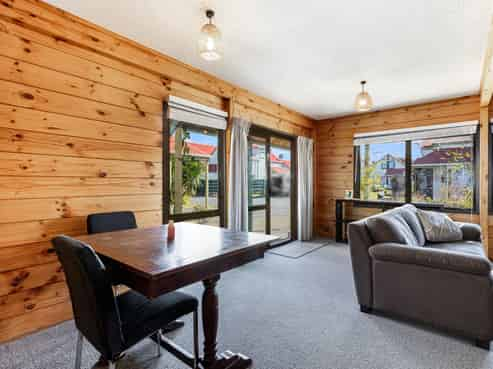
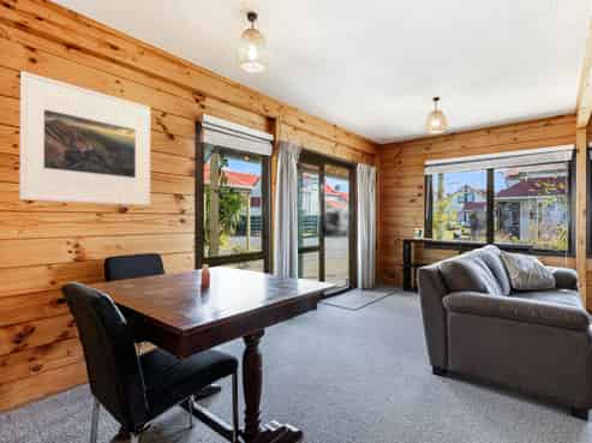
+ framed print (94, 146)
